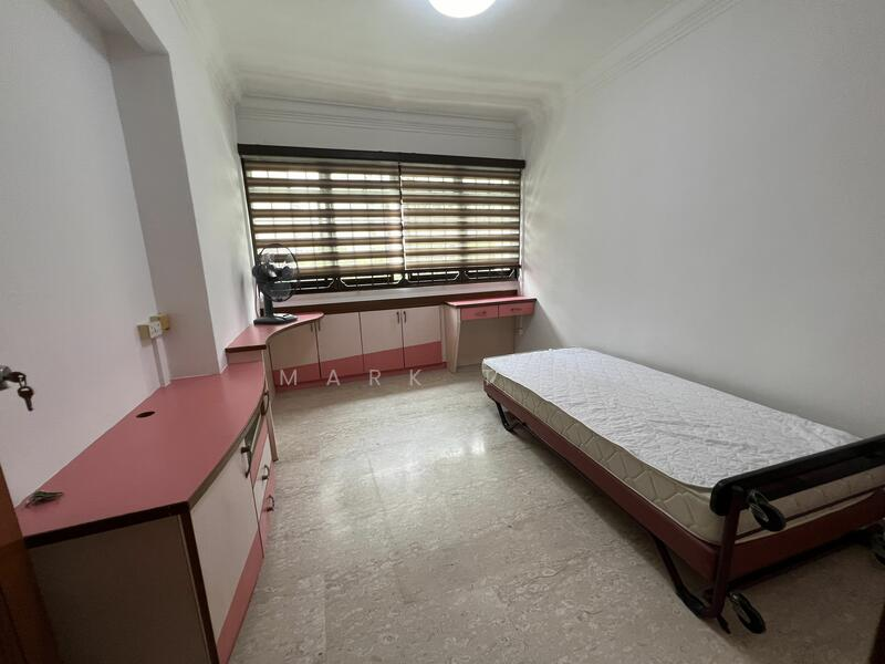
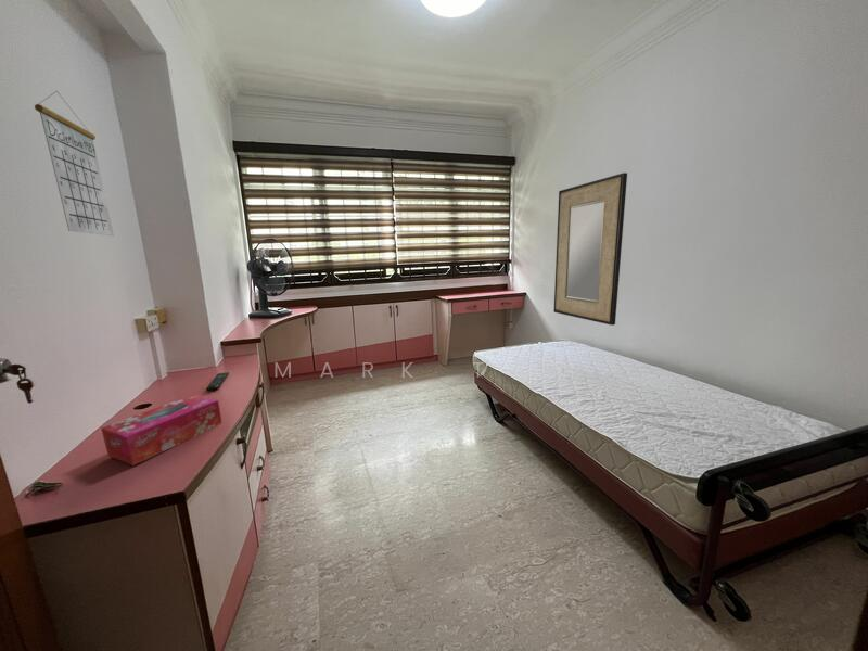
+ home mirror (585, 253)
+ tissue box (166, 425)
+ remote control (218, 381)
+ calendar (77, 165)
